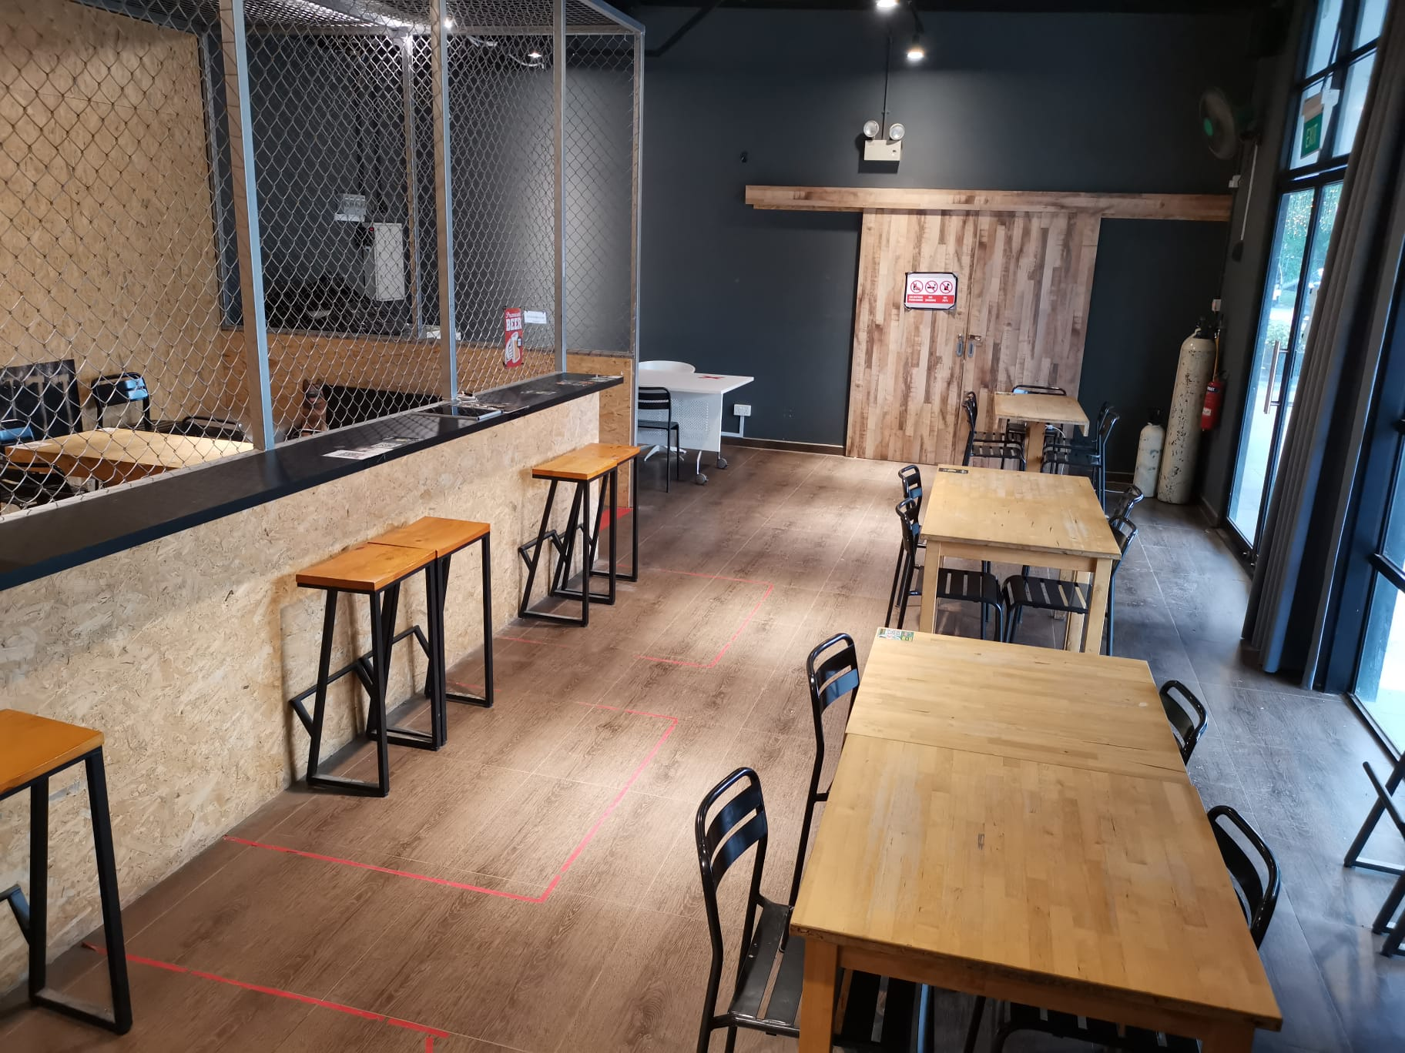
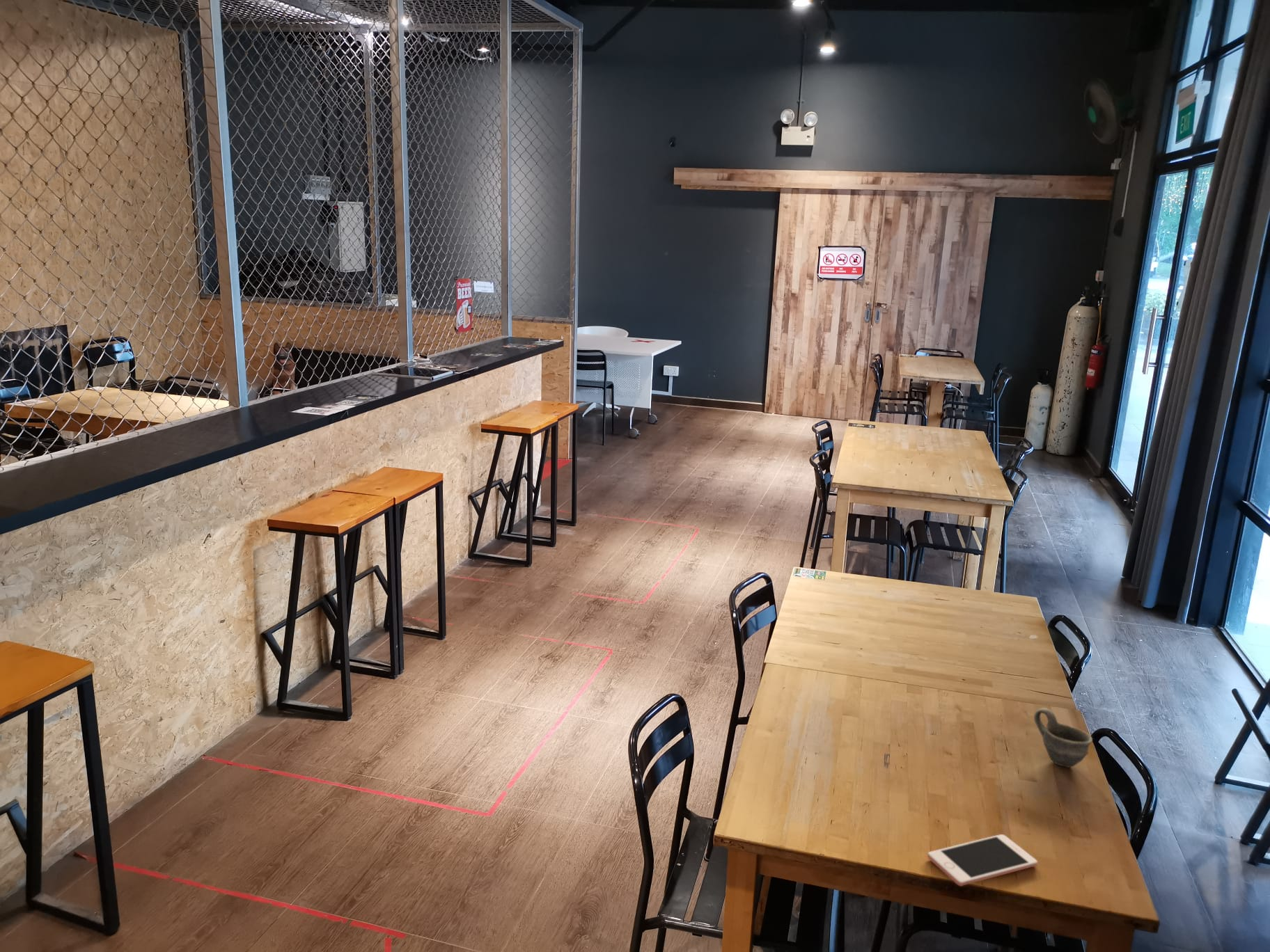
+ cup (1063, 739)
+ cell phone (982, 859)
